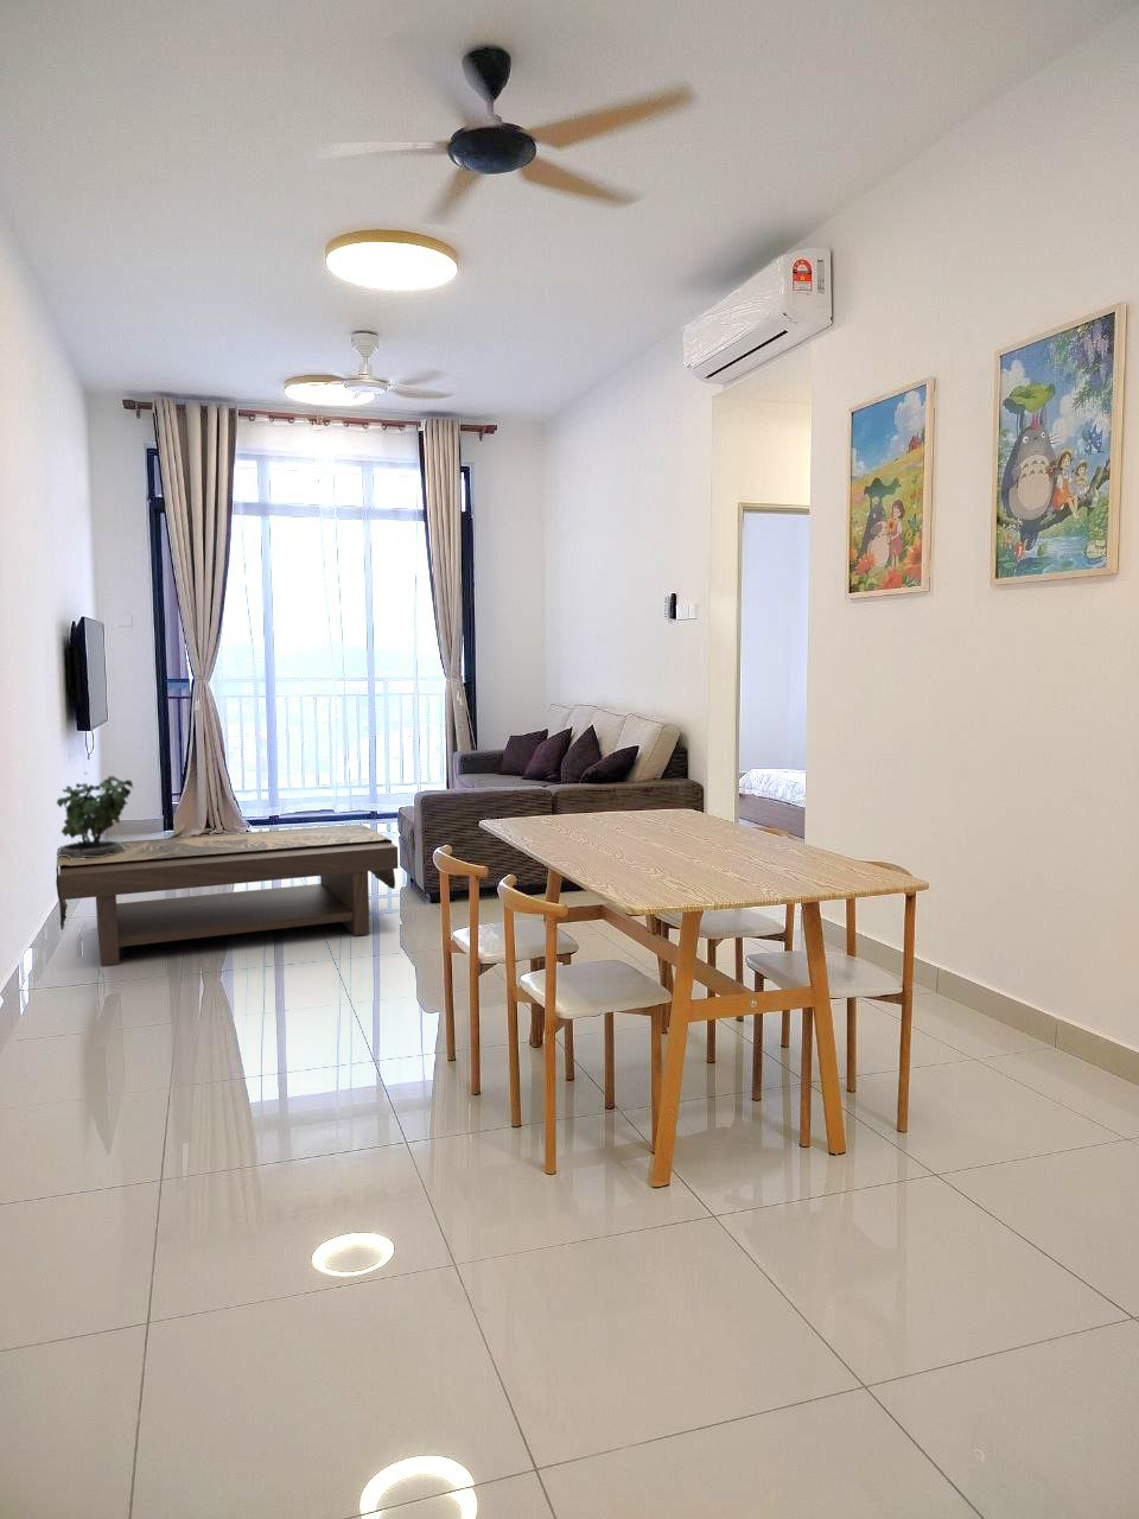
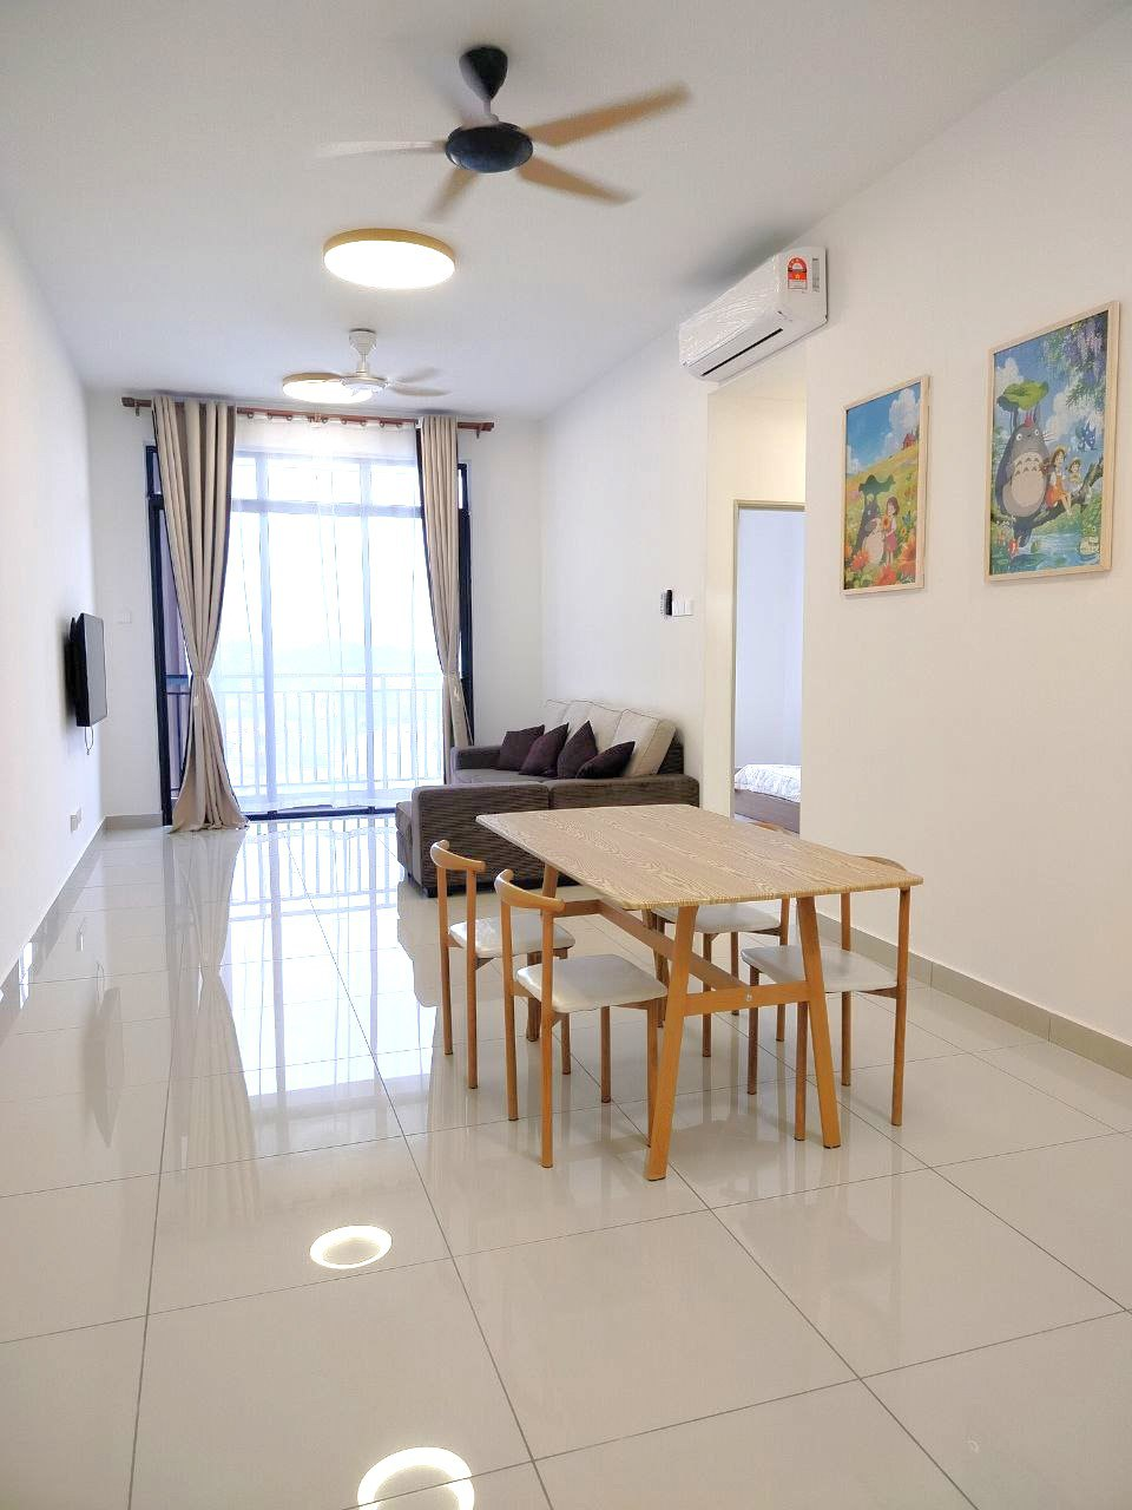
- coffee table (231, 883)
- potted plant (93, 812)
